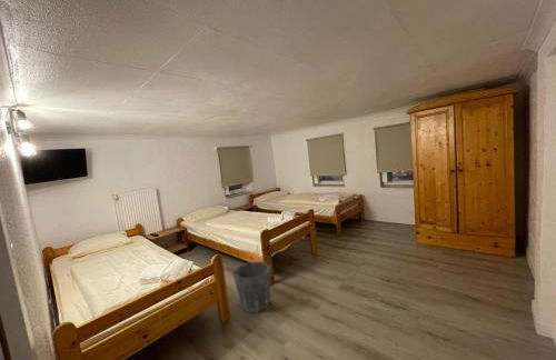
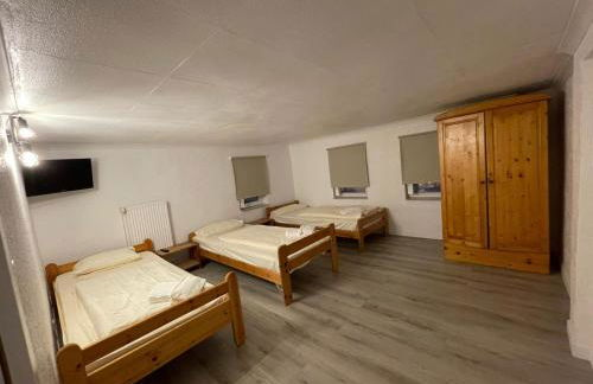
- waste bin (254, 287)
